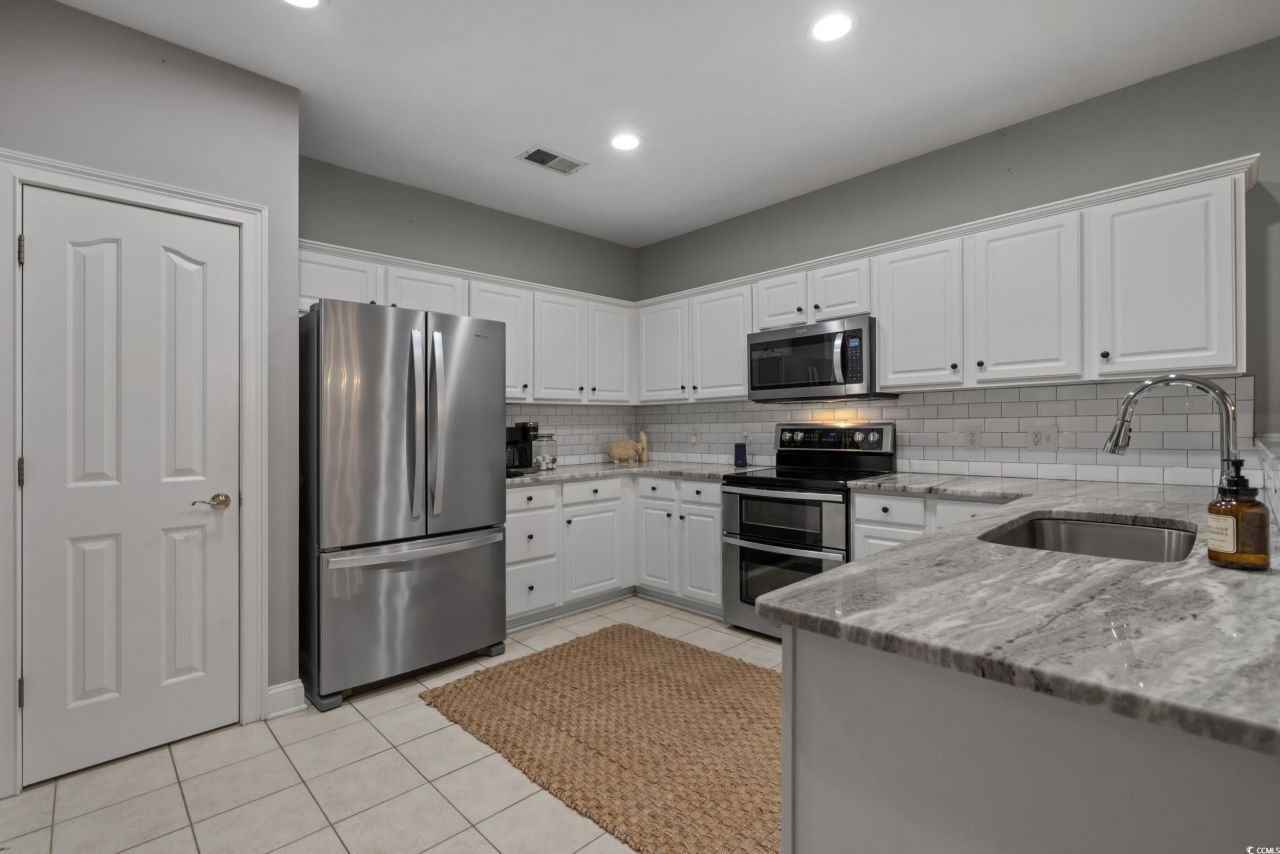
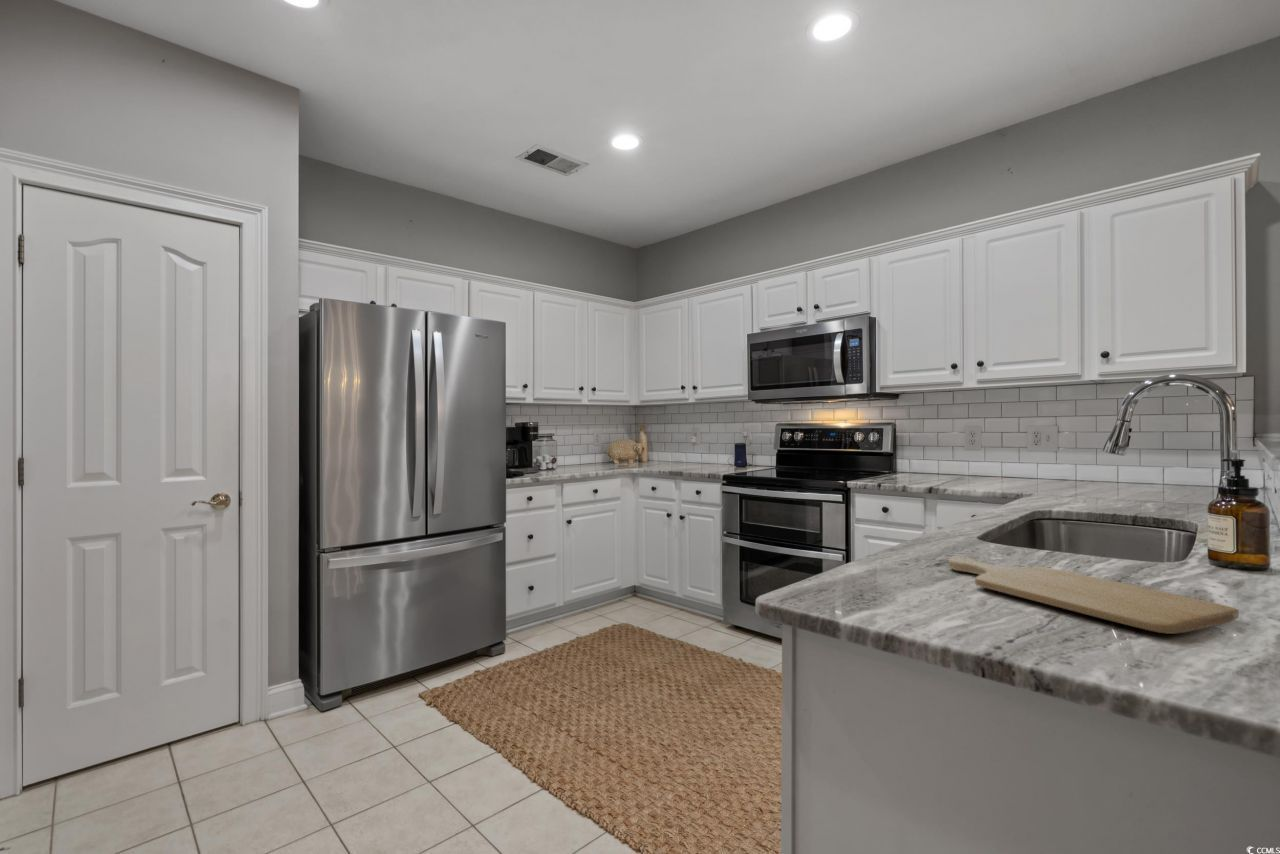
+ chopping board (1056, 586)
